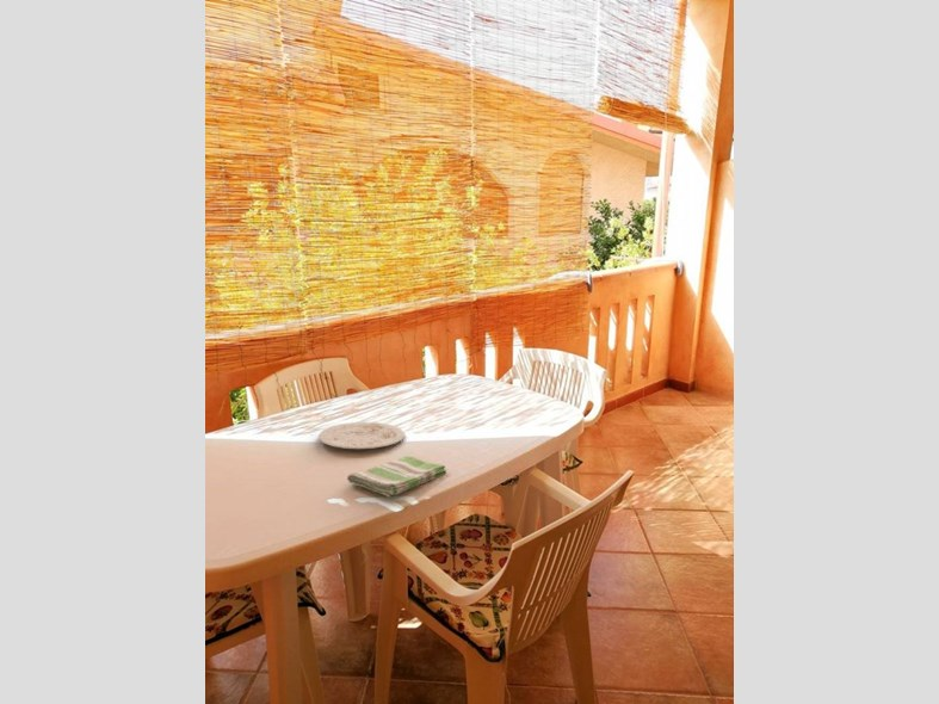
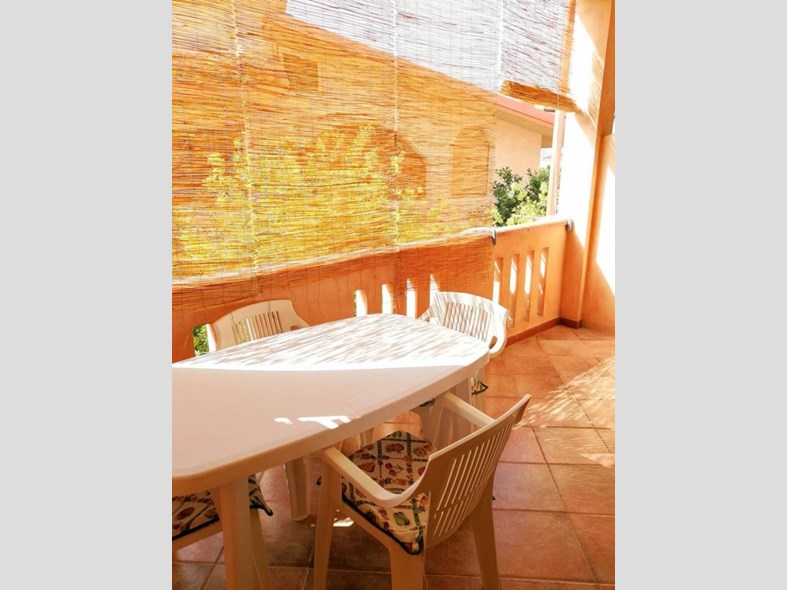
- plate (362, 436)
- dish towel (397, 471)
